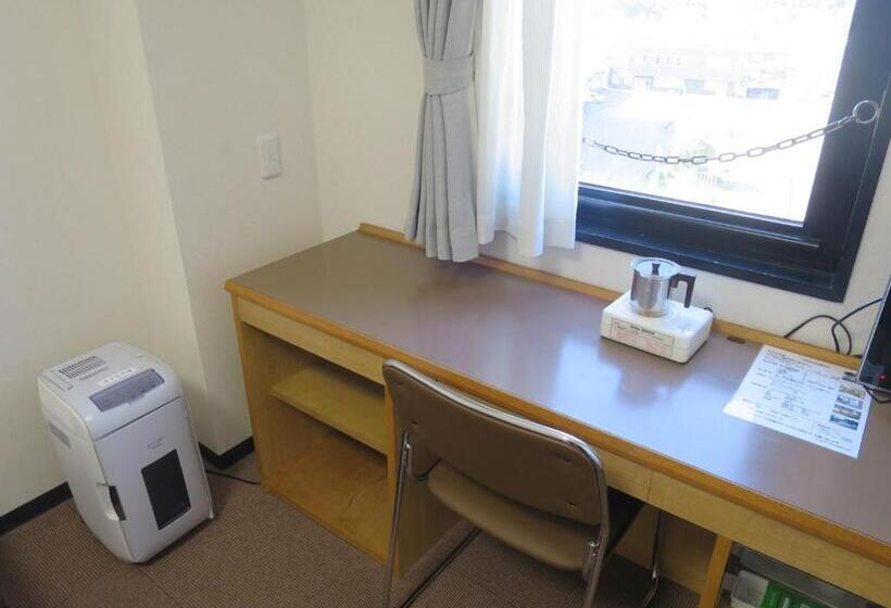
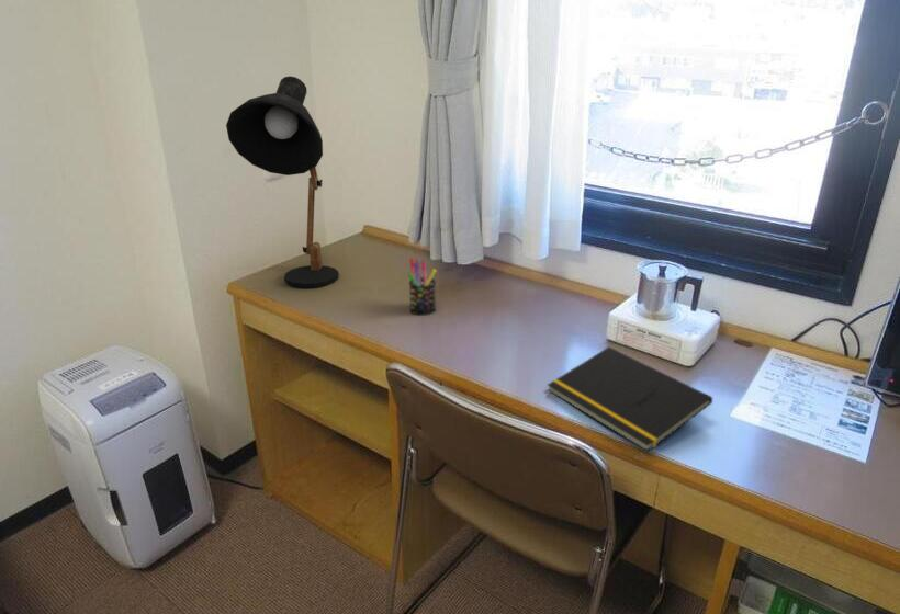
+ pen holder (419, 286)
+ desk lamp (291, 174)
+ notepad (626, 393)
